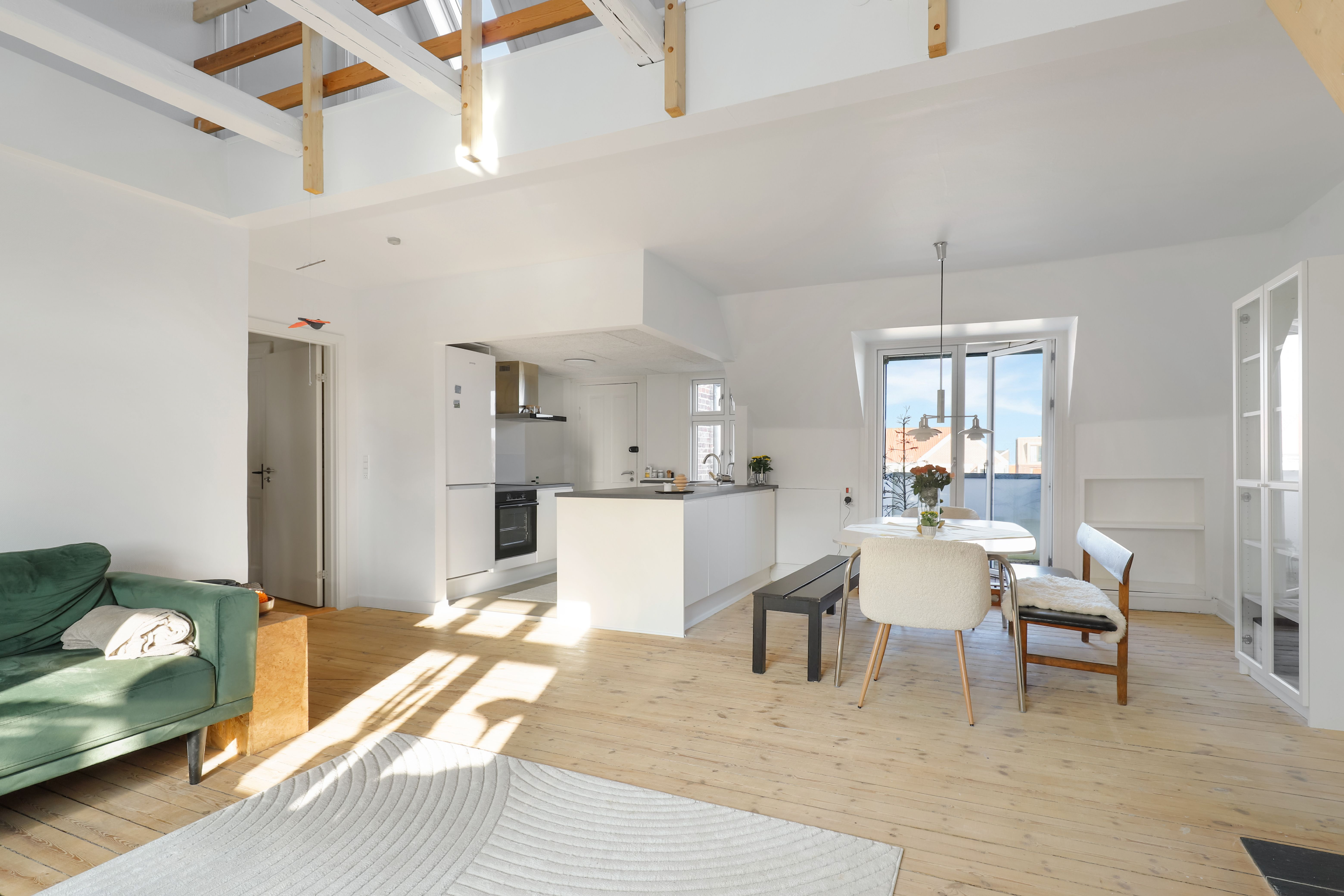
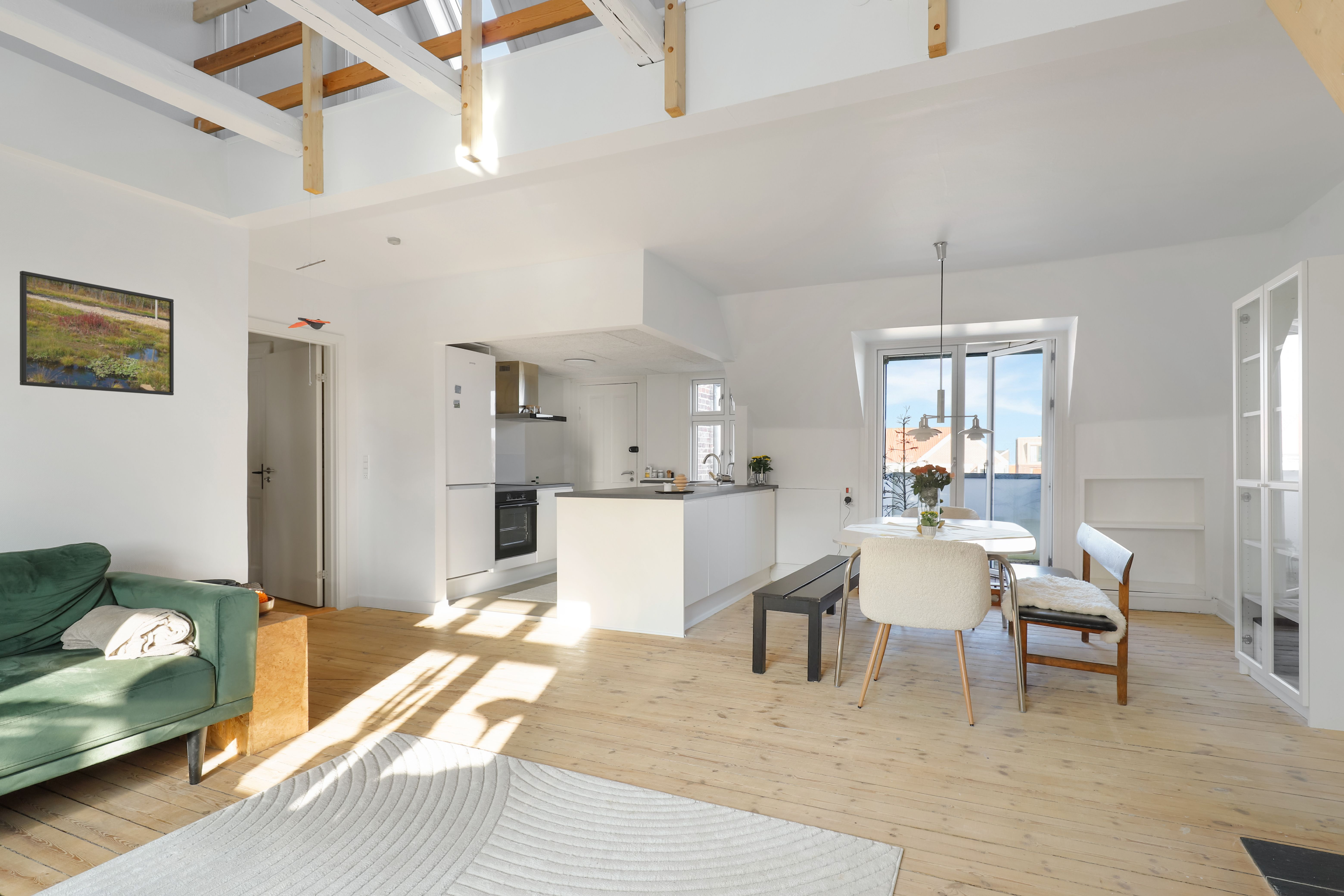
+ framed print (103, 338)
